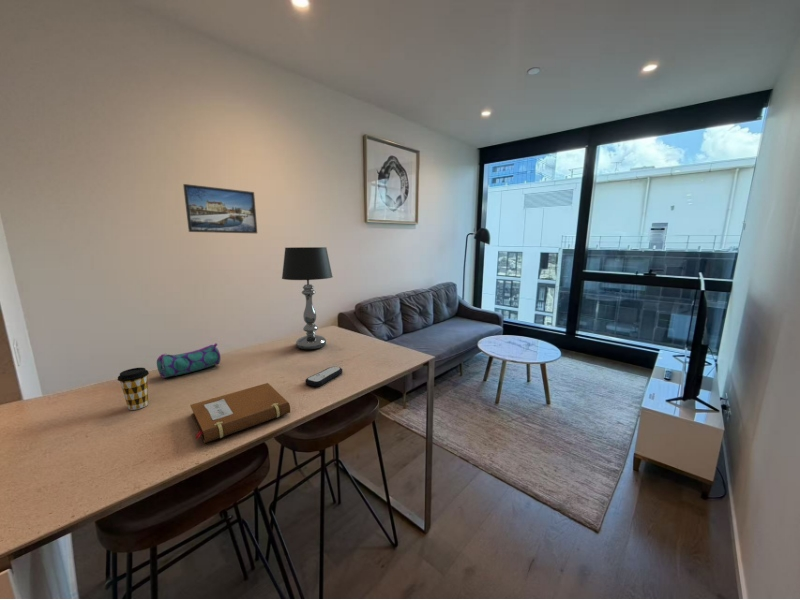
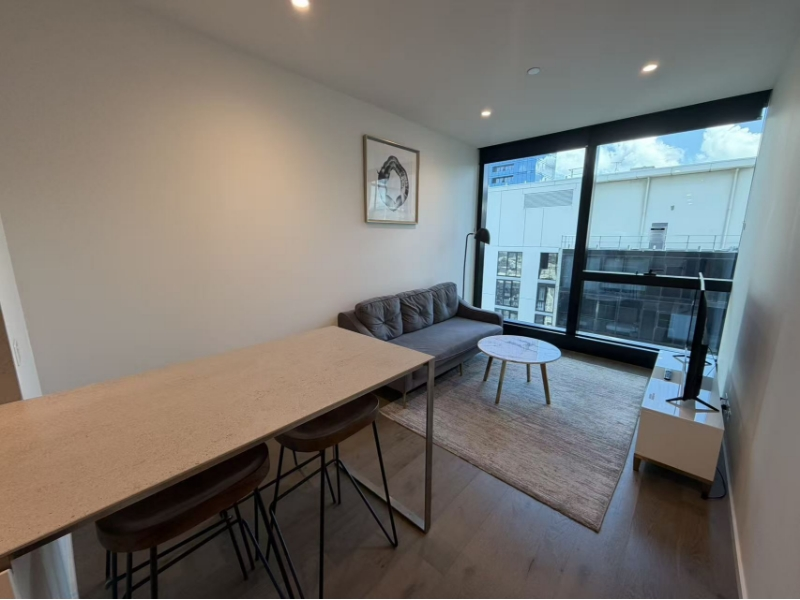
- remote control (325, 375)
- pencil case (190, 360)
- notebook (238, 410)
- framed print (223, 210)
- table lamp (308, 298)
- coffee cup (135, 388)
